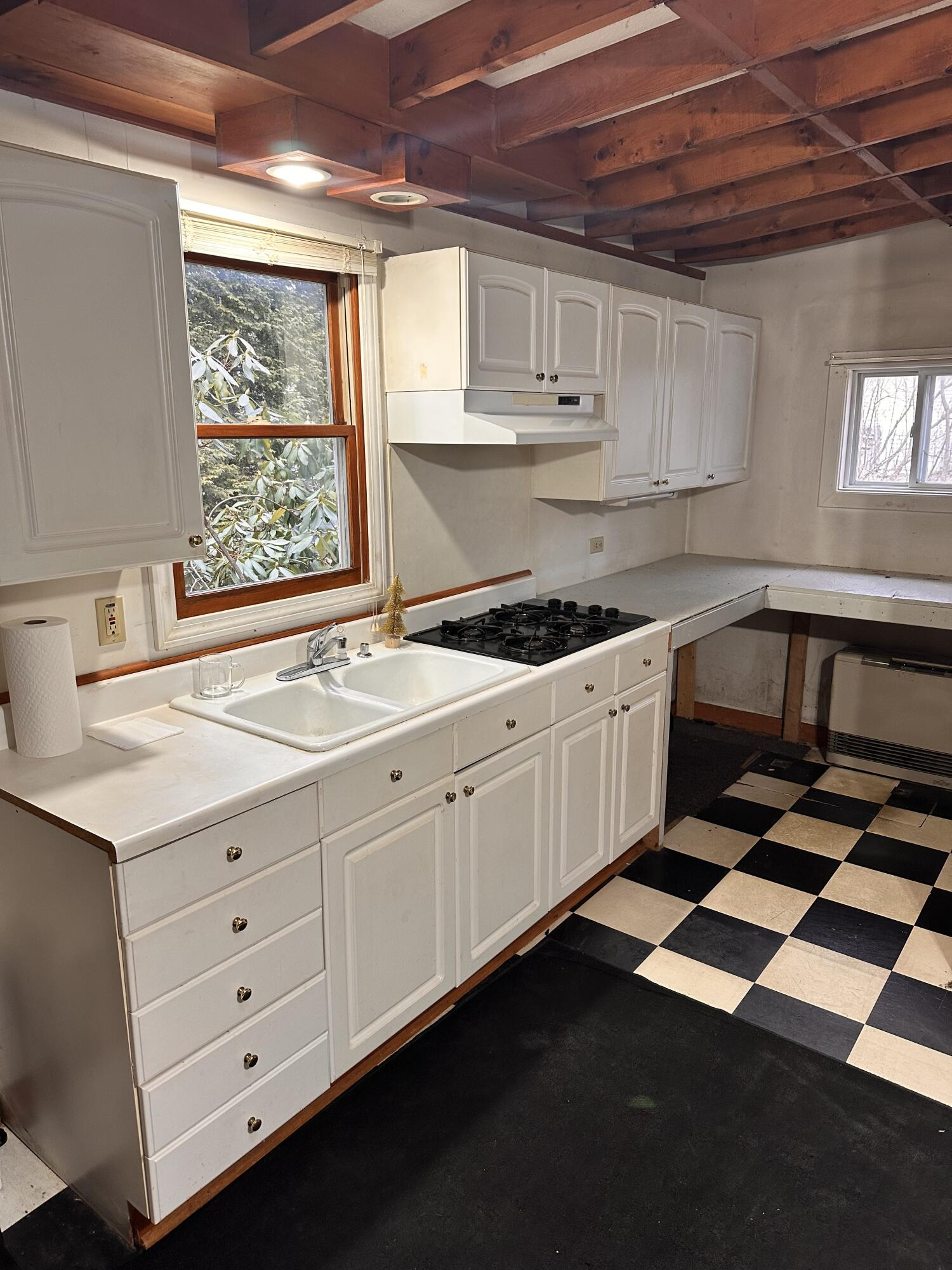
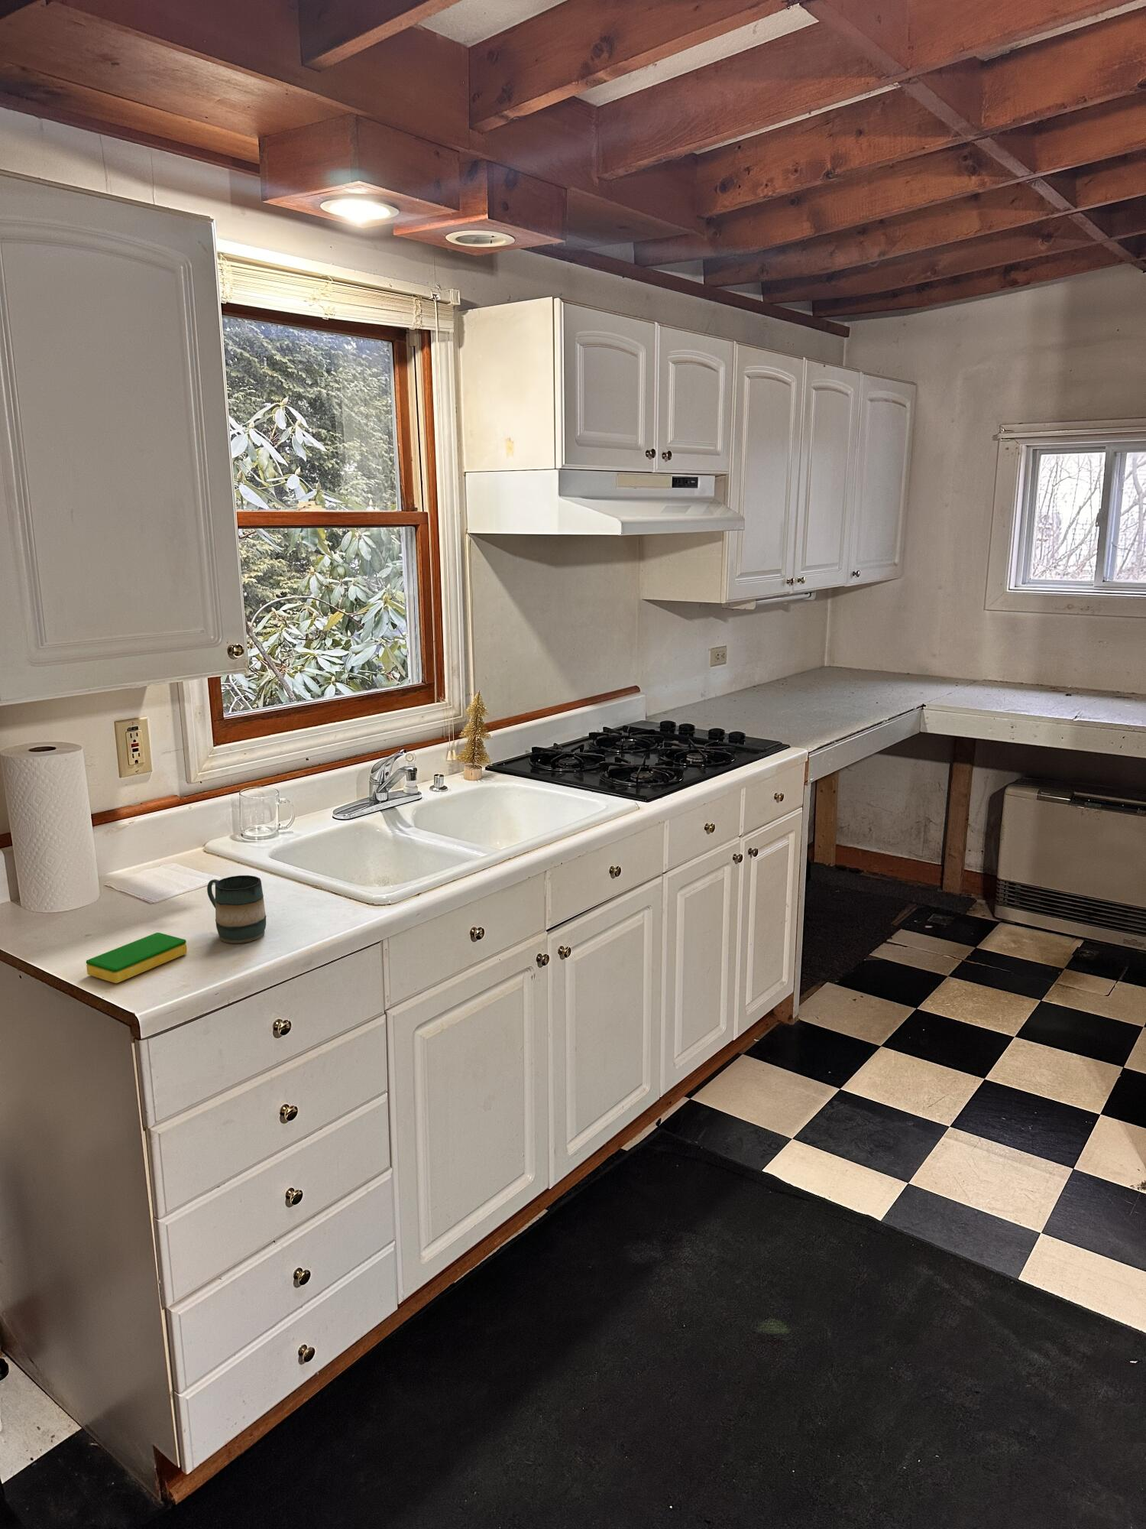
+ dish sponge (137, 956)
+ mug (232, 907)
